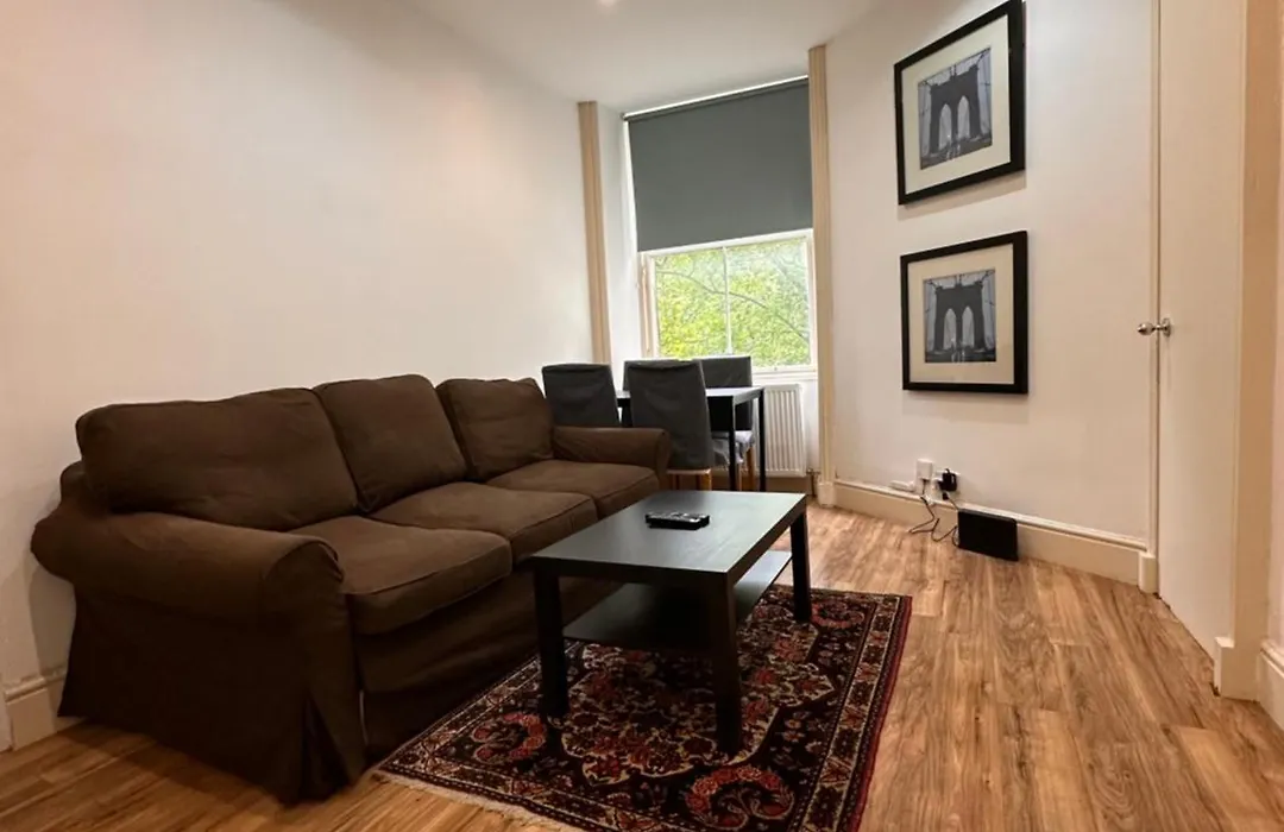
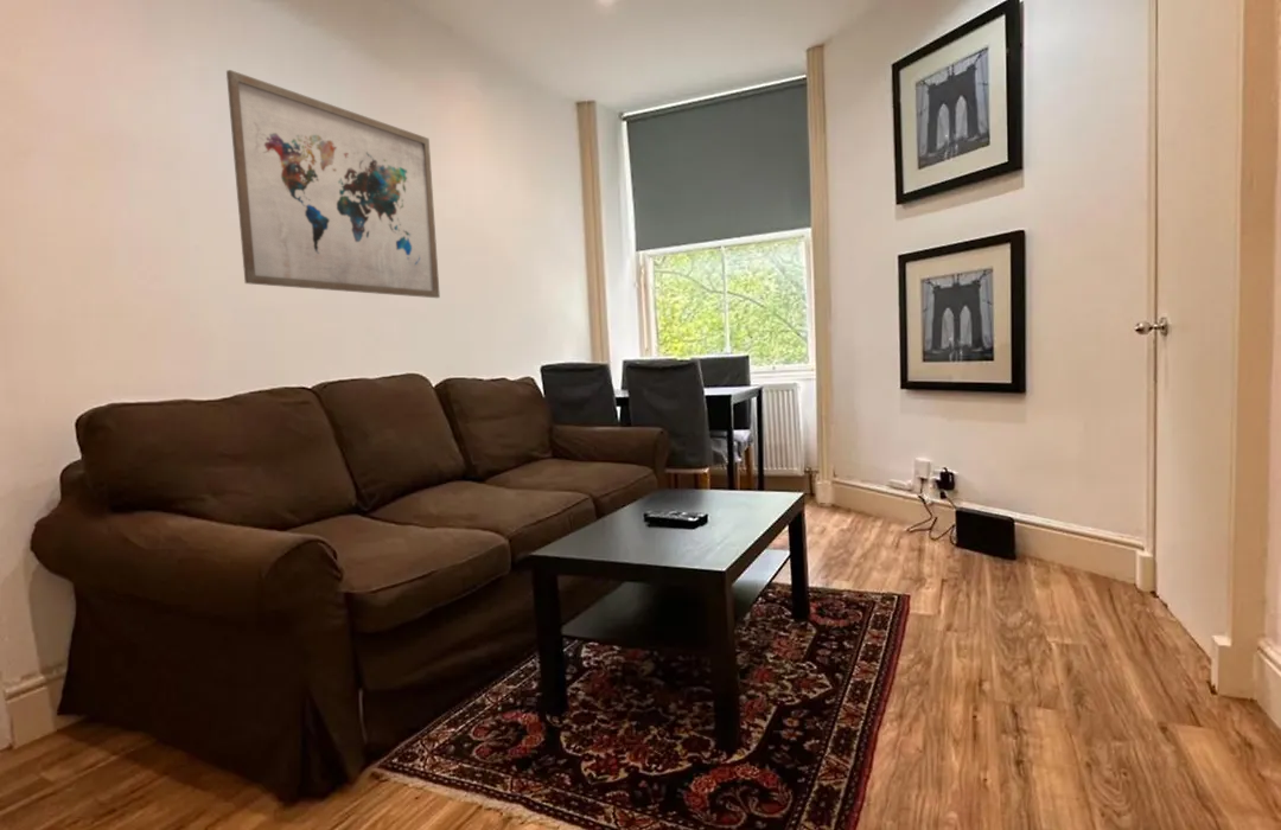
+ wall art (349, 200)
